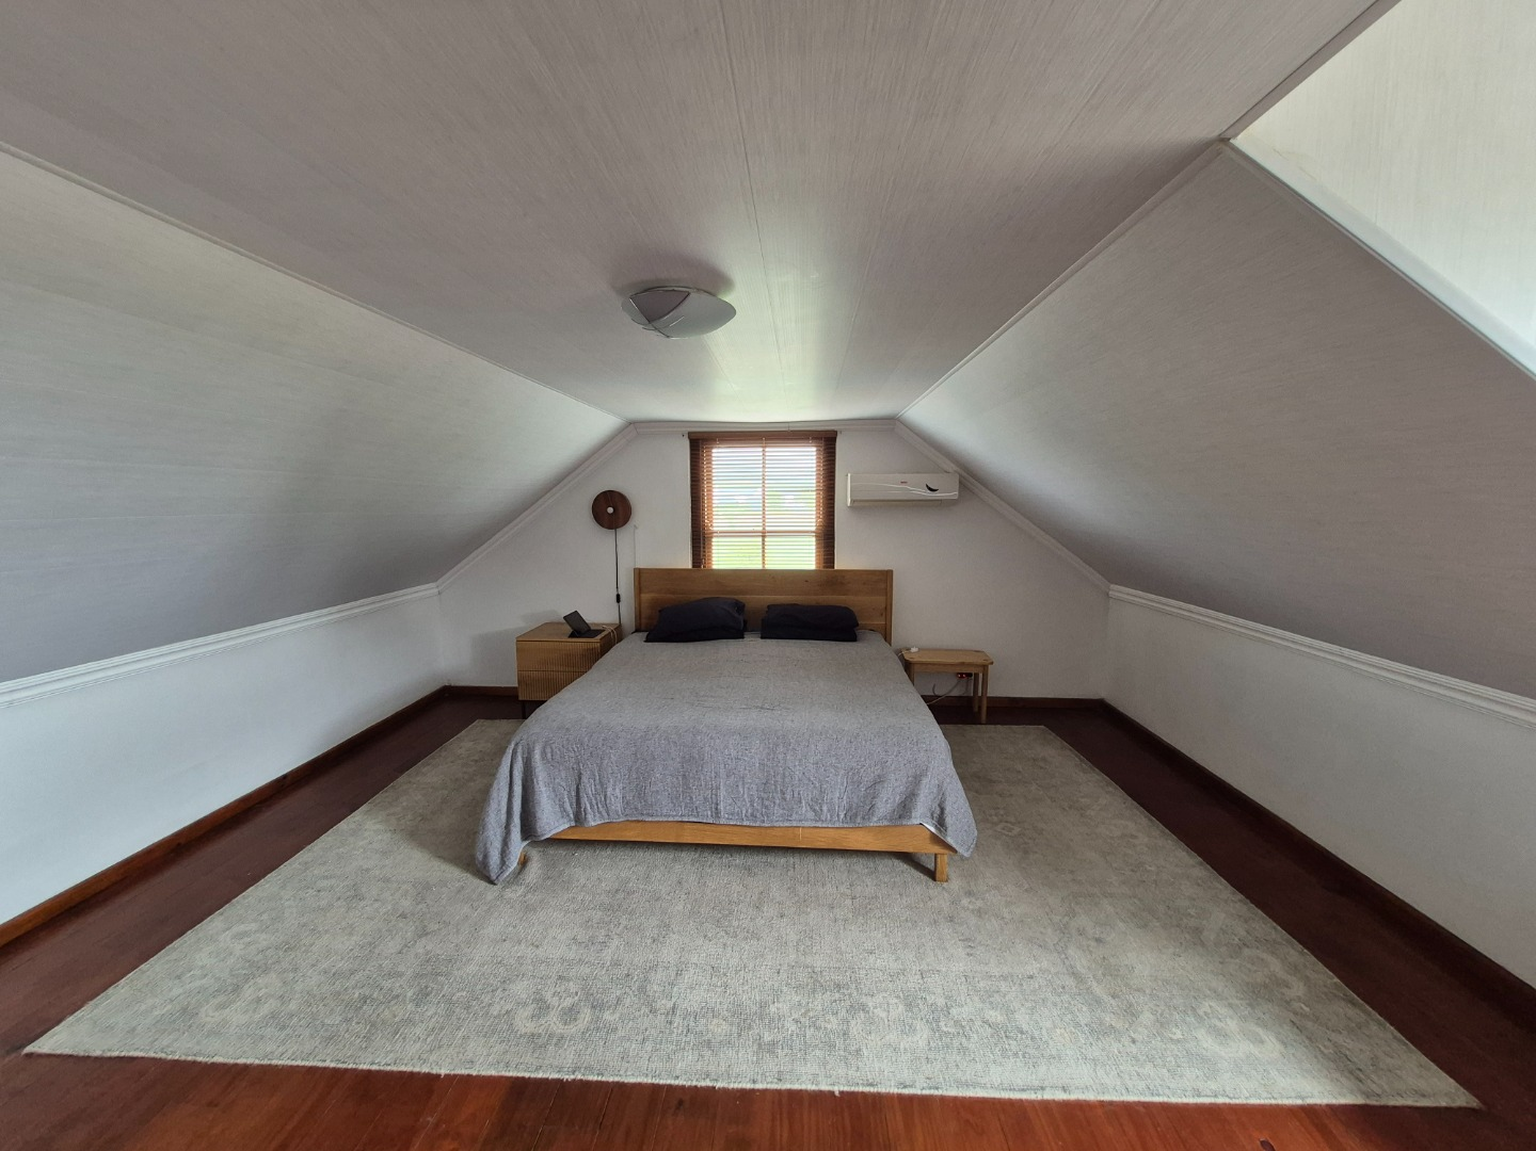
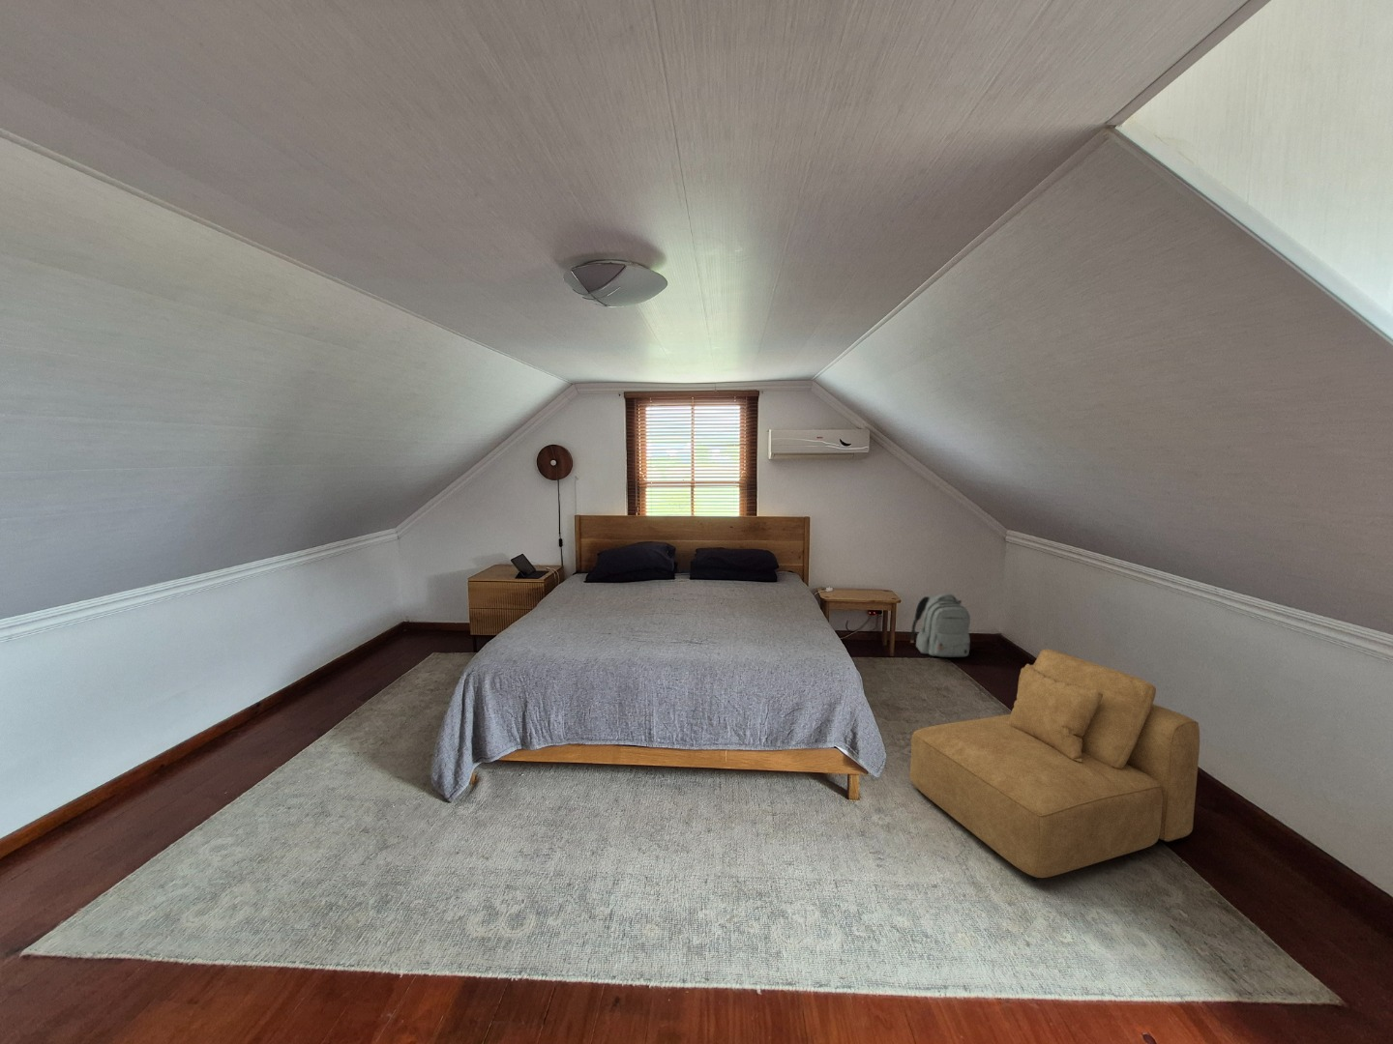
+ armchair (1043, 739)
+ backpack (943, 623)
